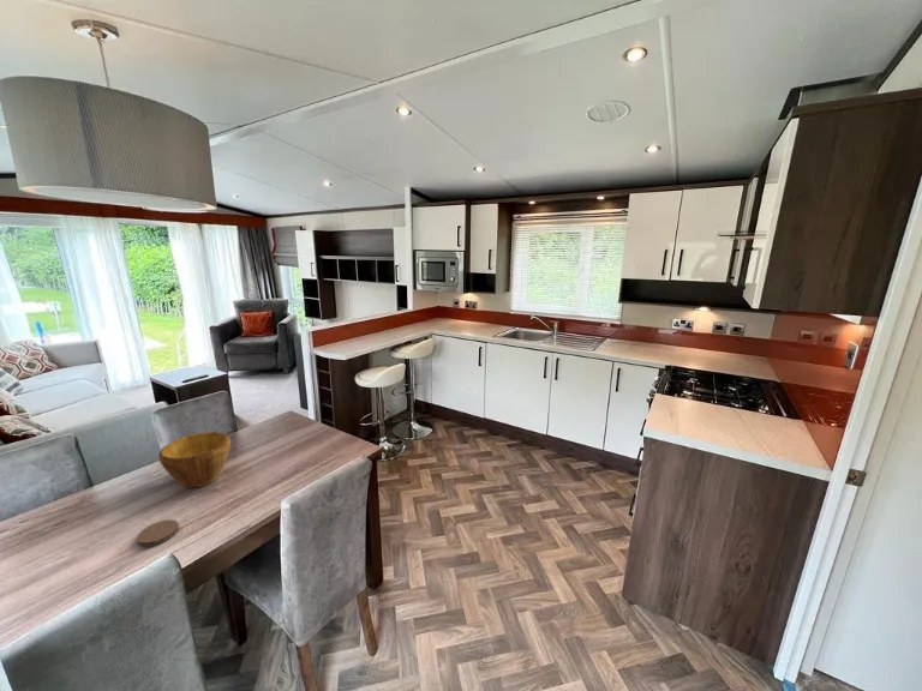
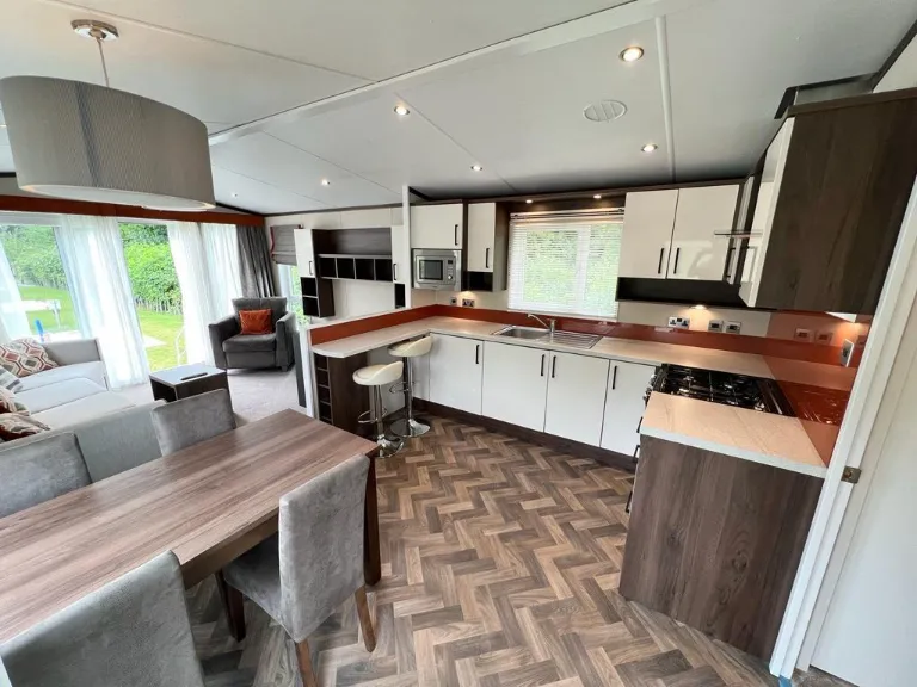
- coaster (158, 533)
- bowl (198, 462)
